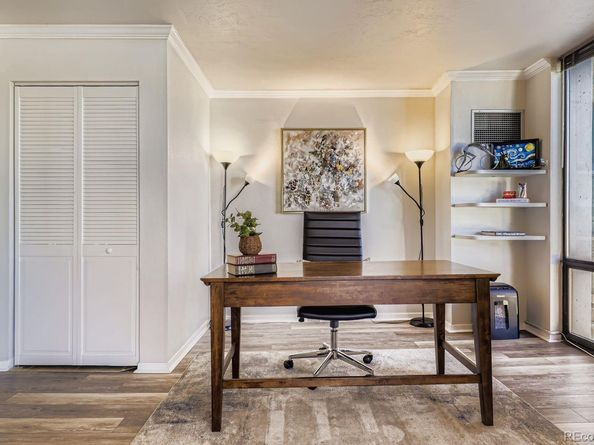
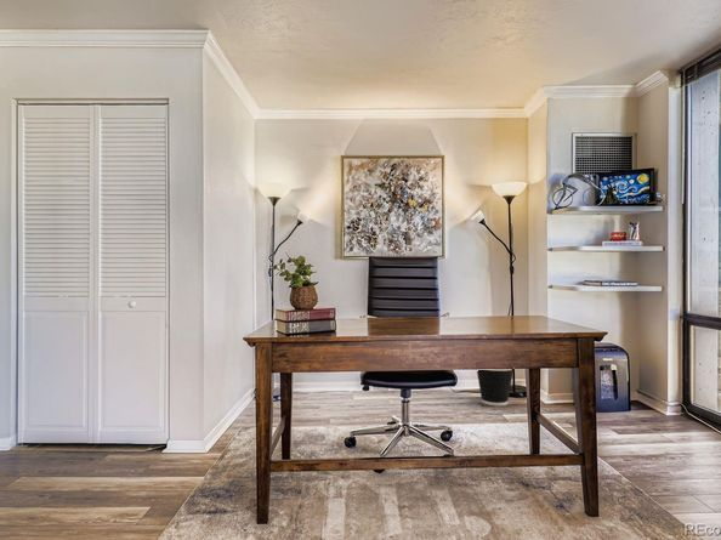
+ wastebasket (494, 382)
